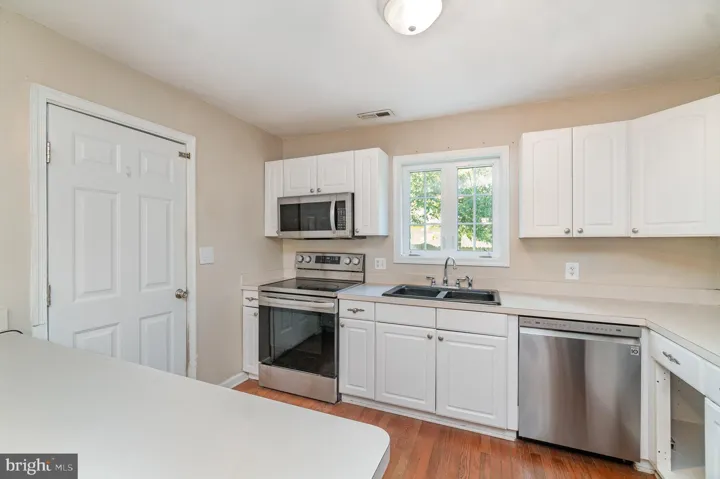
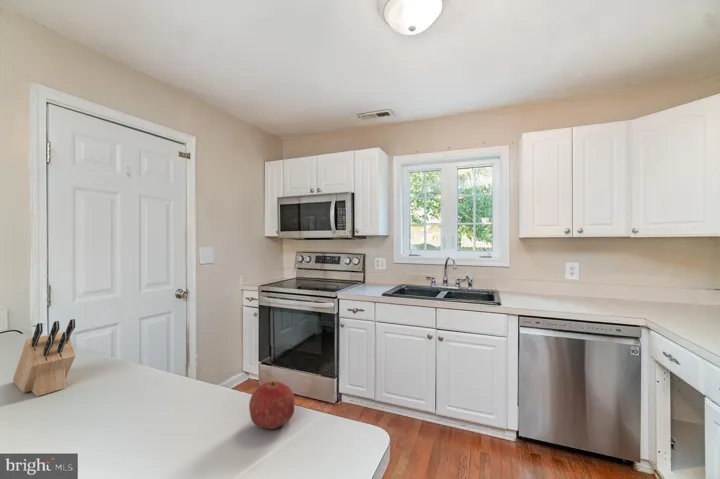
+ knife block (45, 351)
+ fruit (272, 403)
